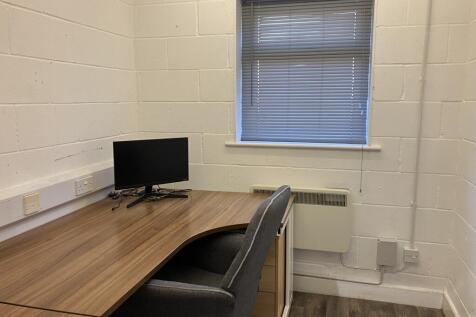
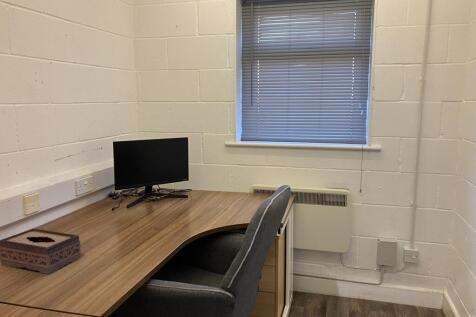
+ tissue box (40, 249)
